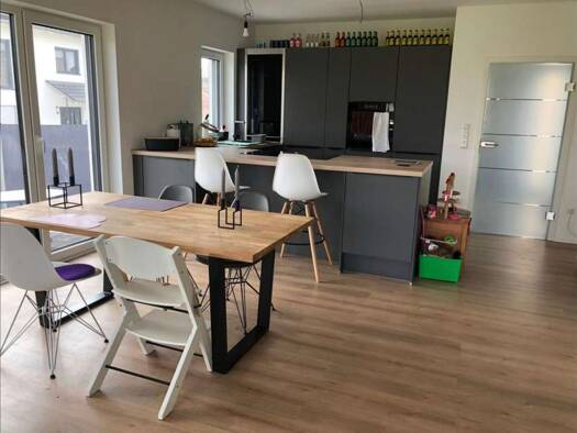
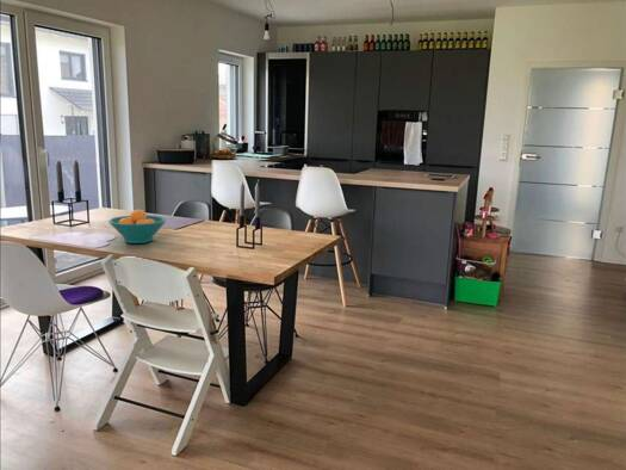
+ fruit bowl (137, 225)
